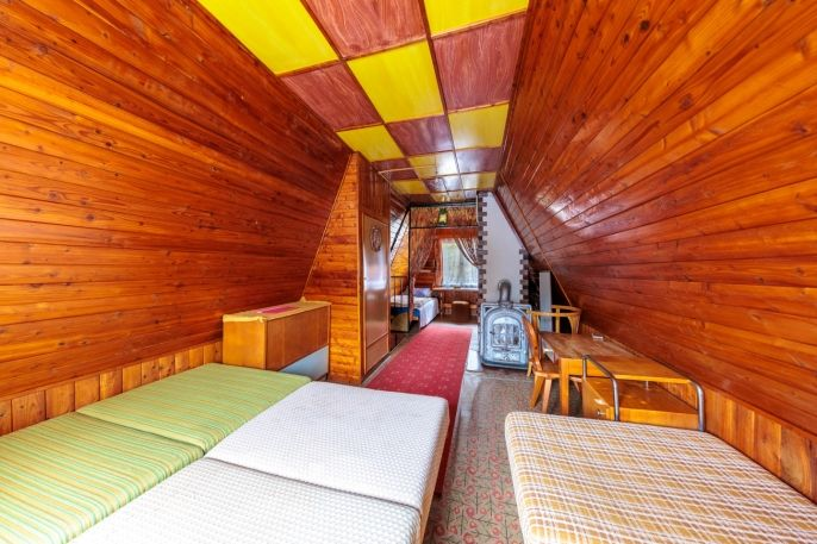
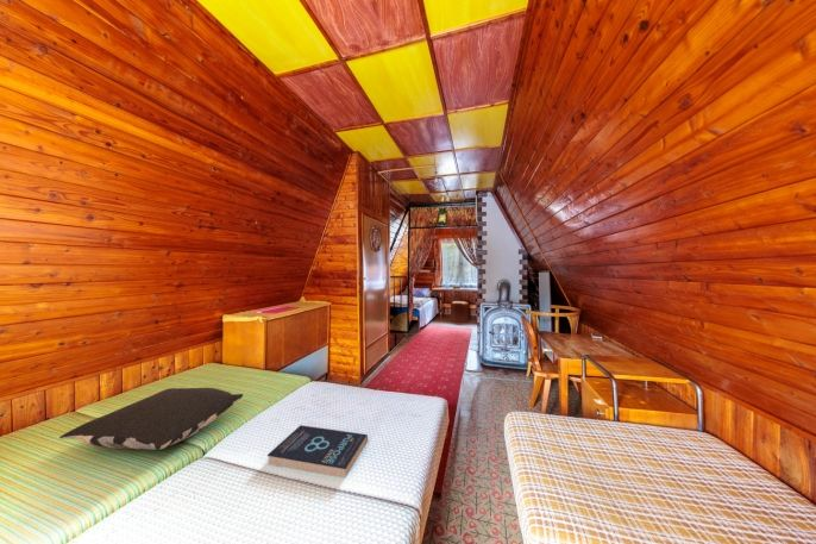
+ pillow (164, 414)
+ book (320, 448)
